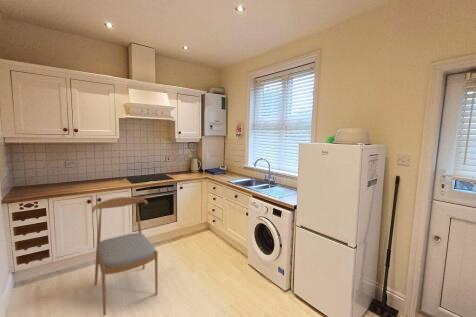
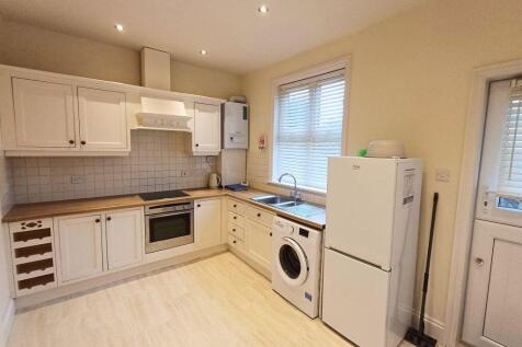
- dining chair (125, 247)
